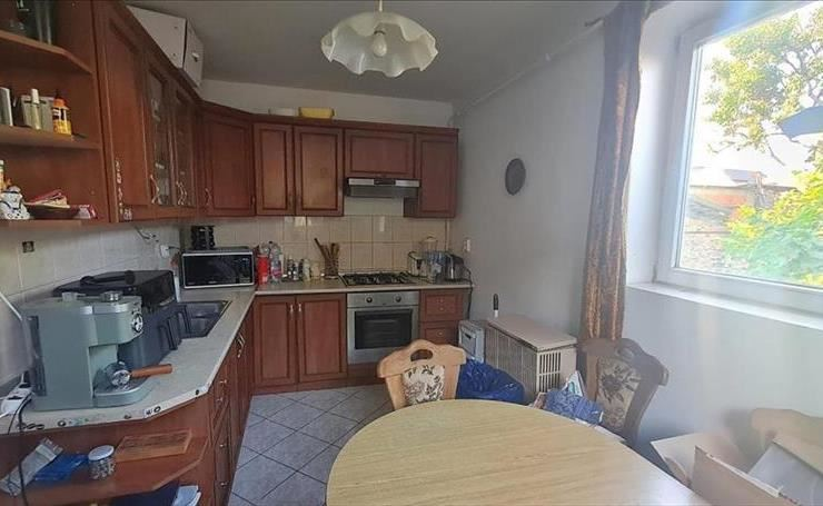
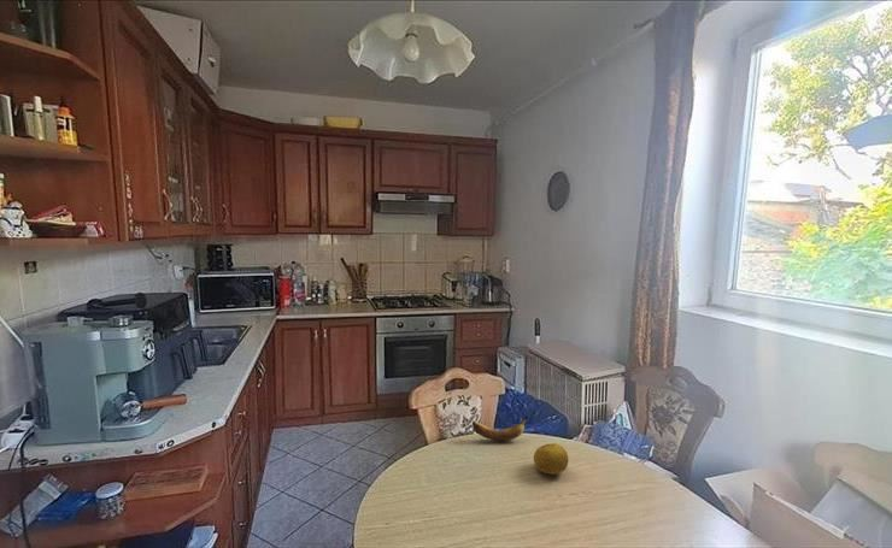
+ fruit (550, 458)
+ banana (499, 429)
